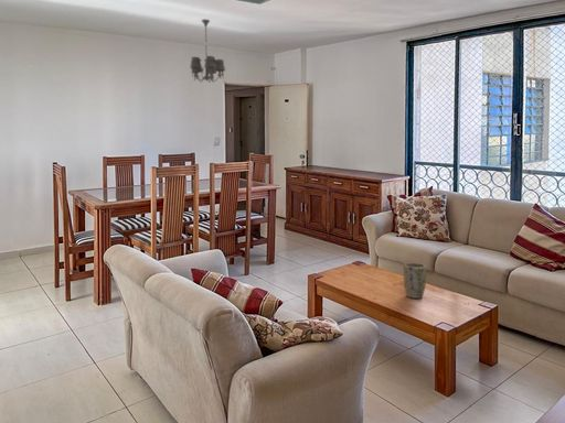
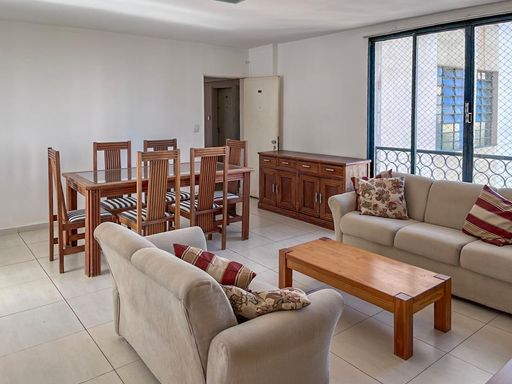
- chandelier (206, 50)
- plant pot (414, 280)
